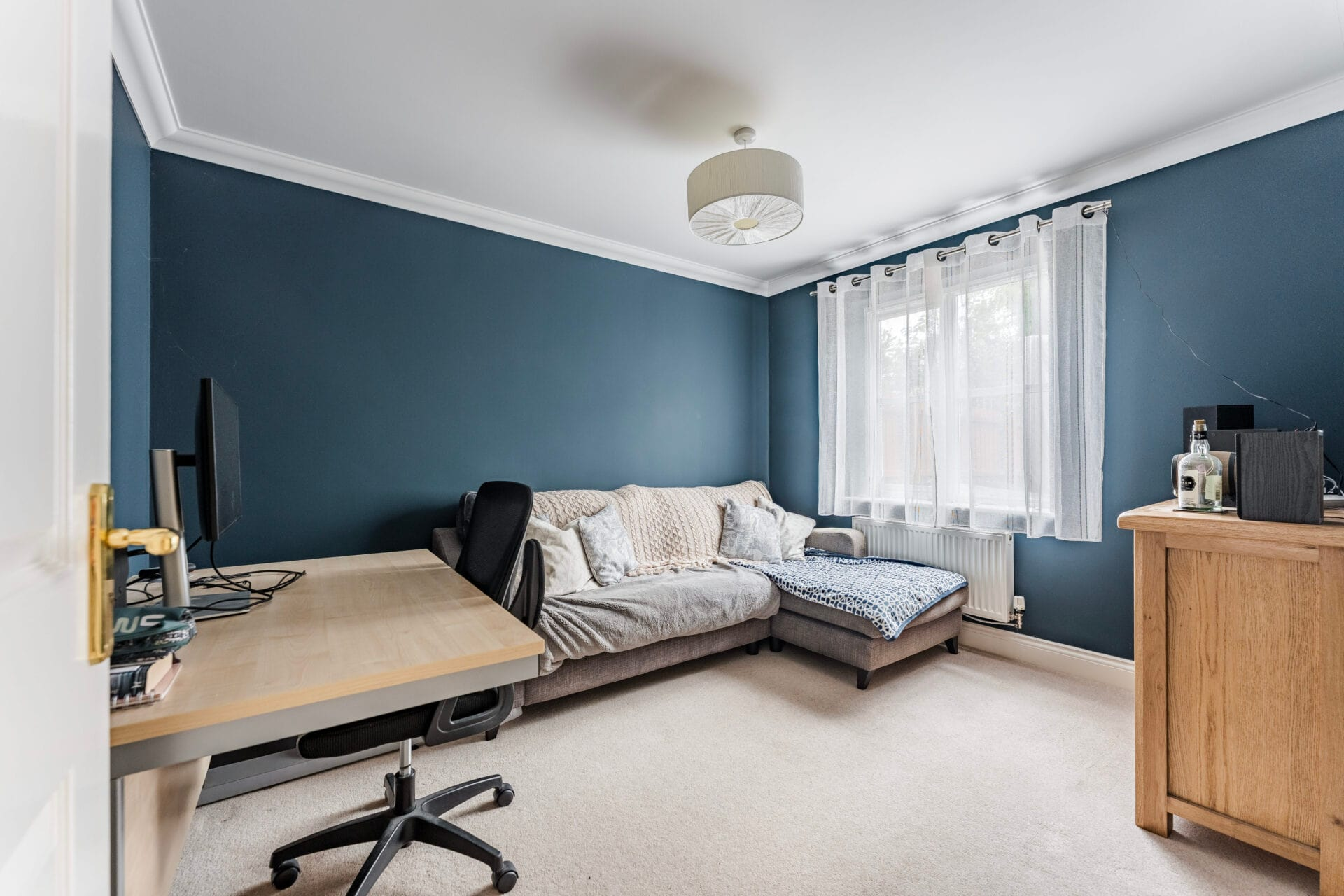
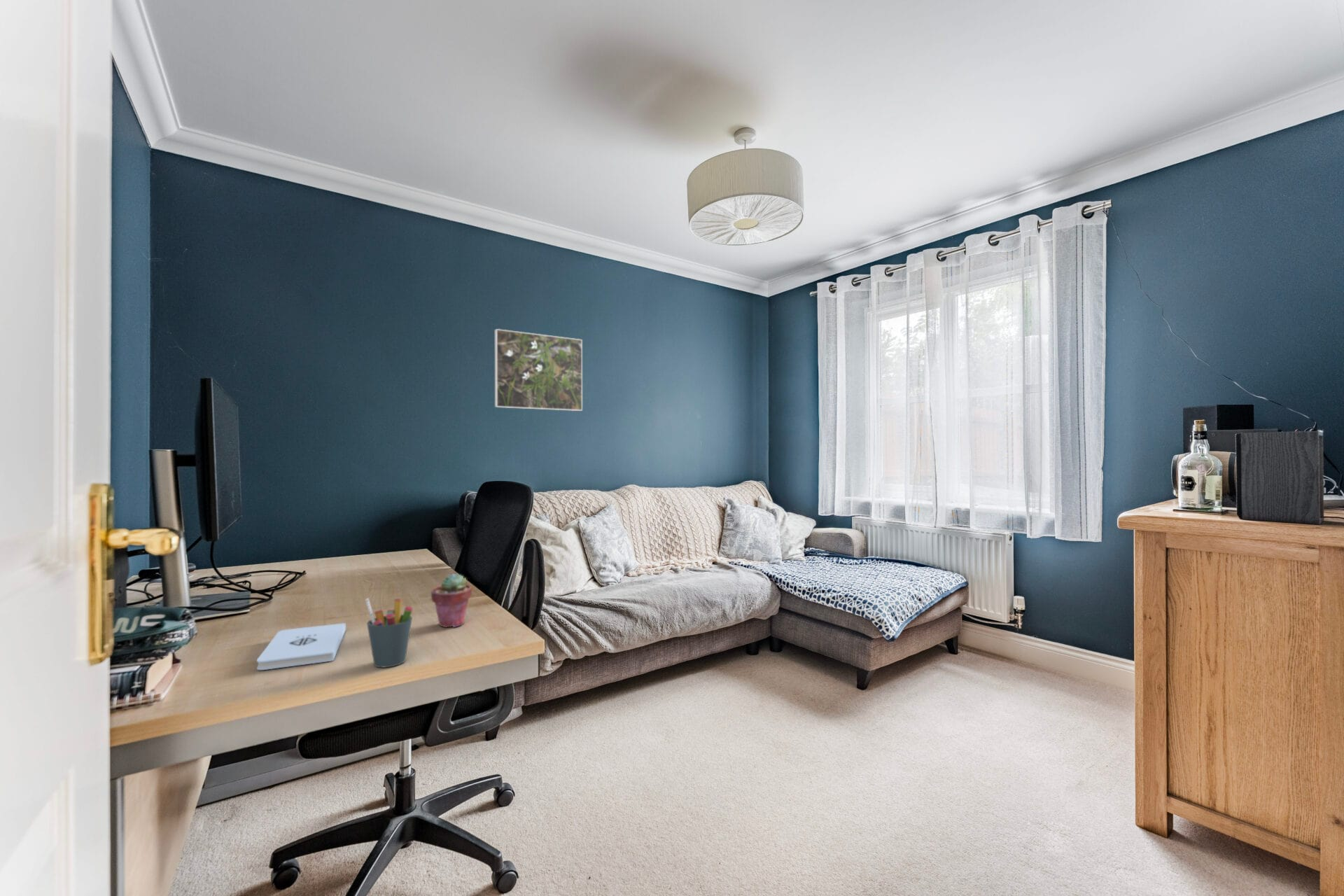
+ potted succulent (451, 598)
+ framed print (540, 372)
+ notepad (304, 644)
+ pen holder (390, 629)
